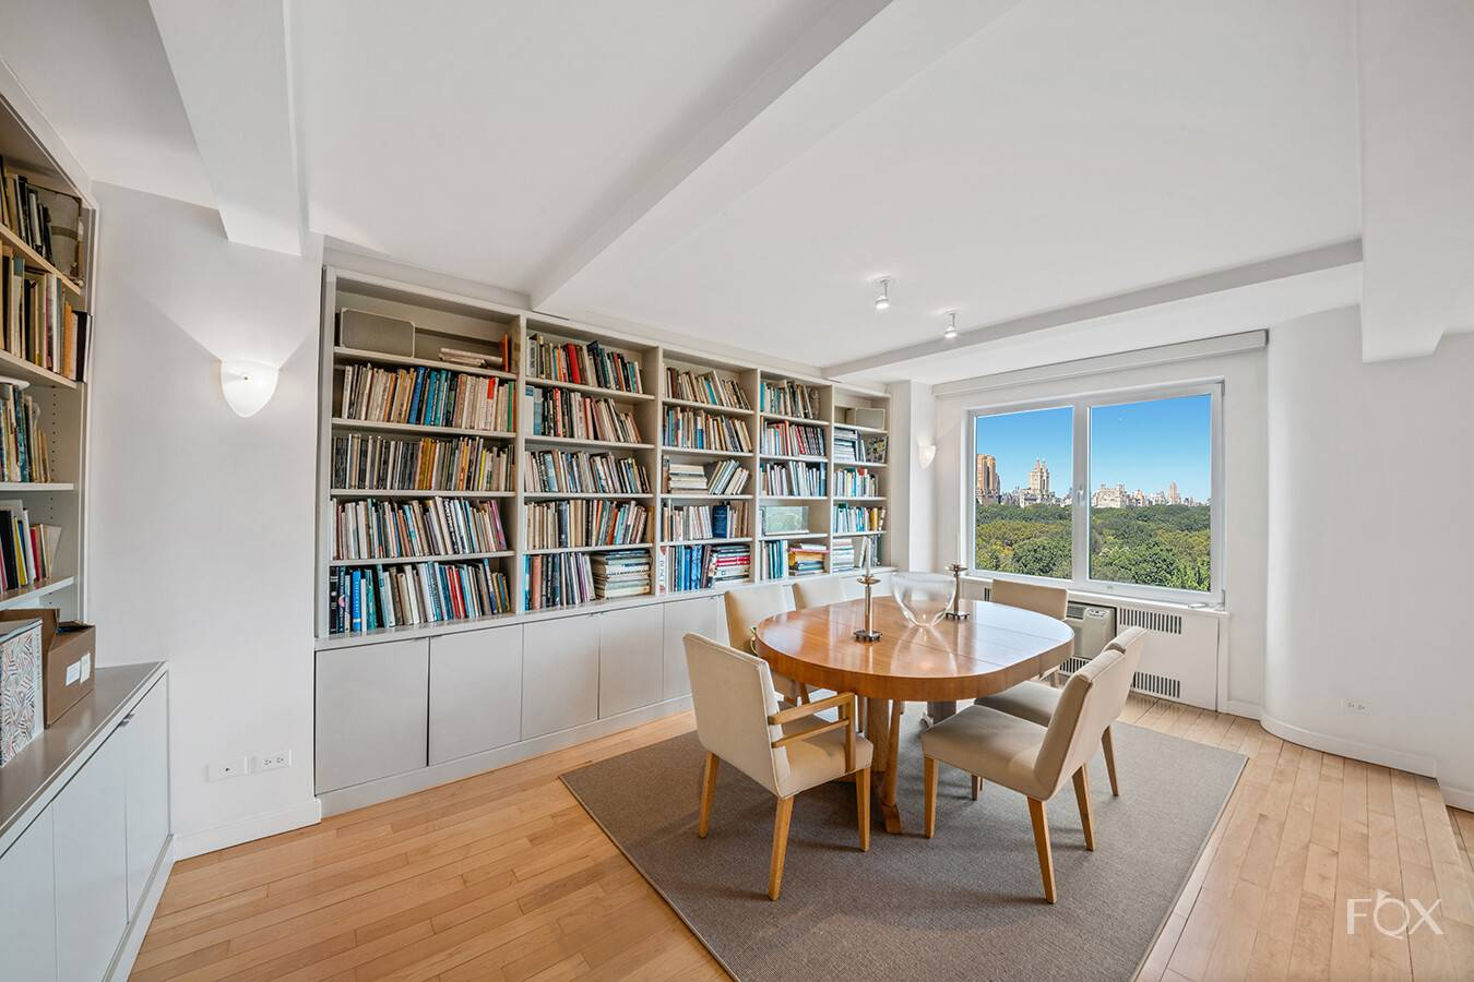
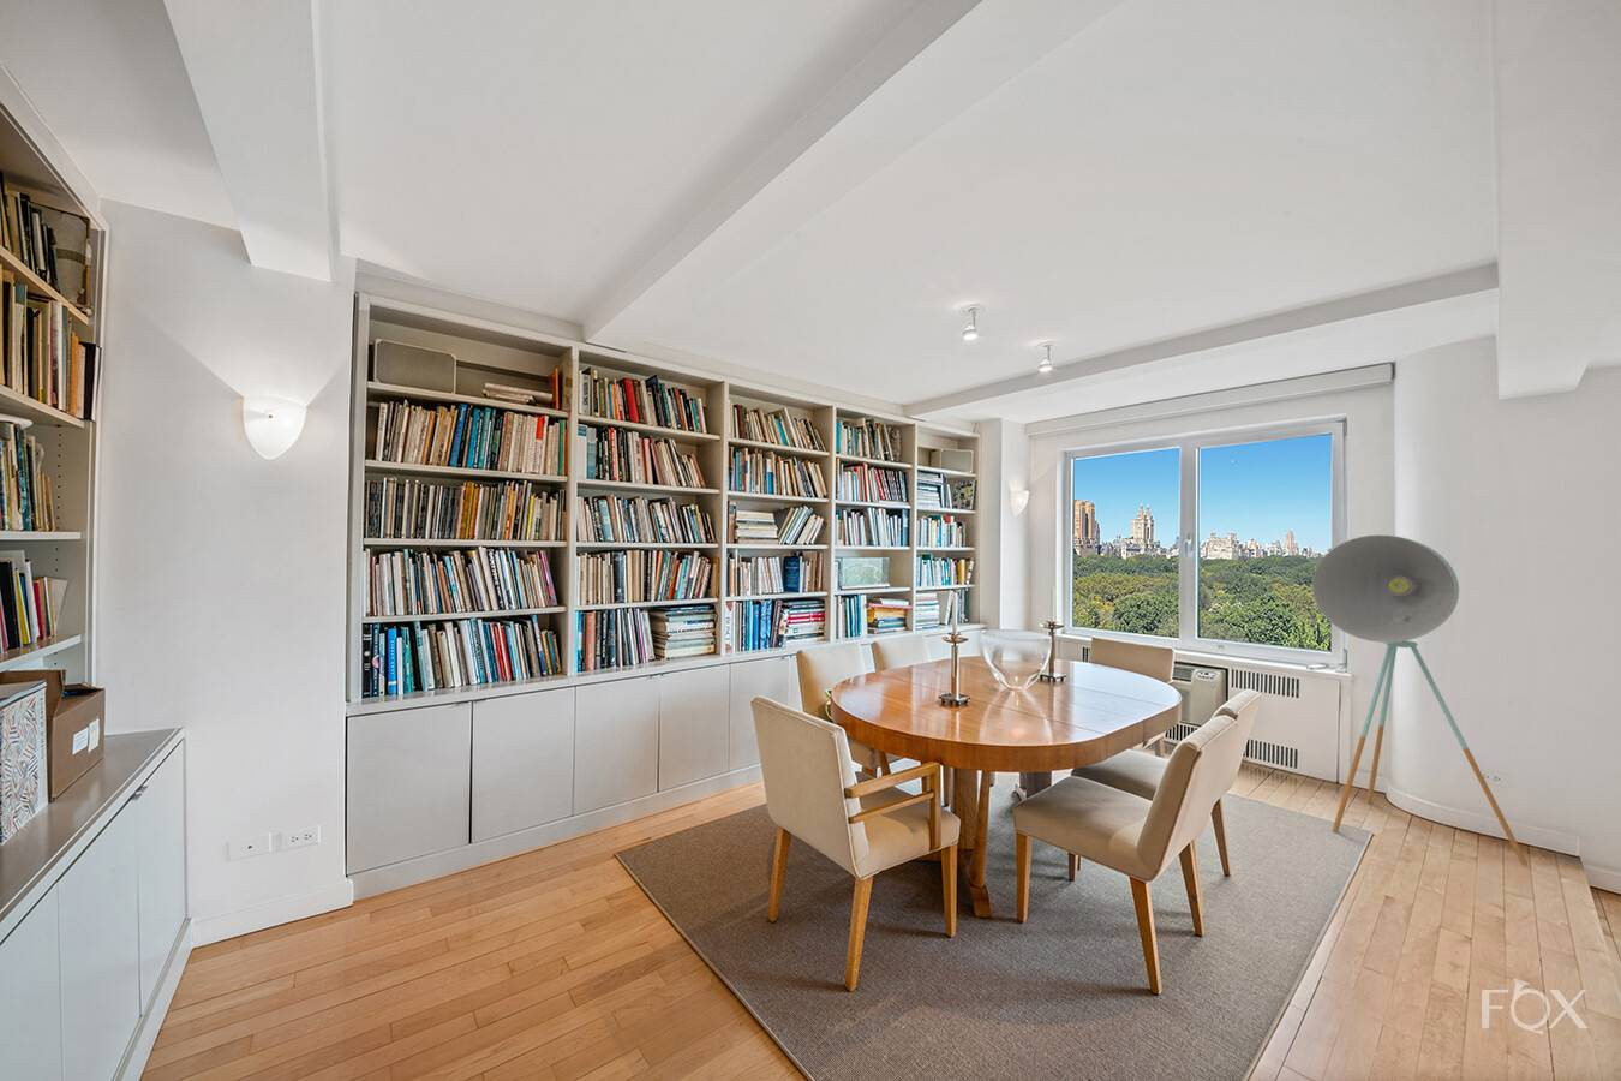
+ floor lamp (1429, 683)
